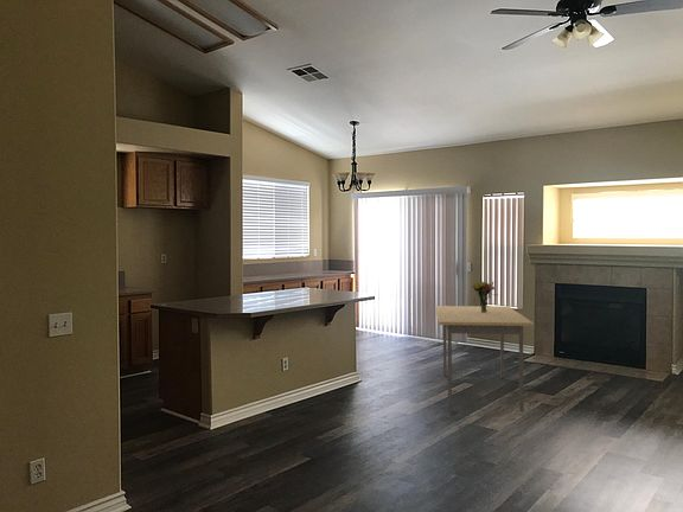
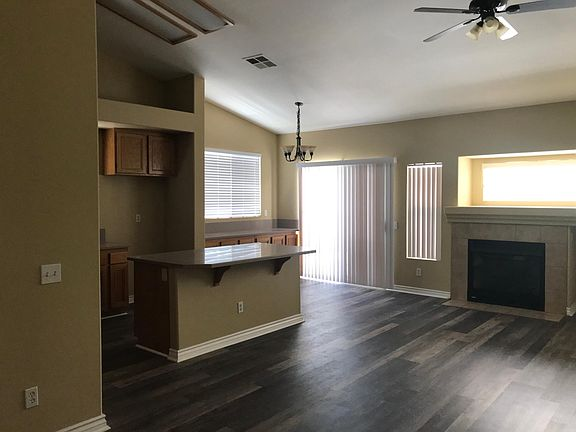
- dining table (478, 333)
- bouquet (484, 296)
